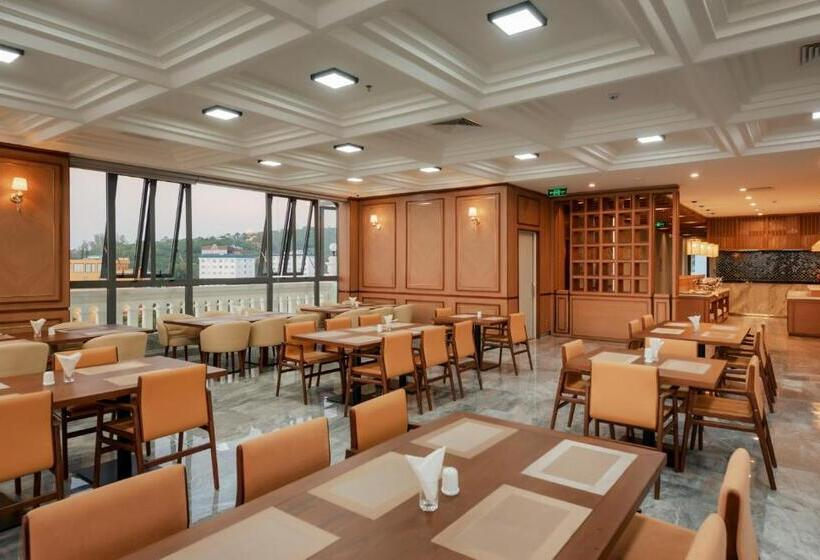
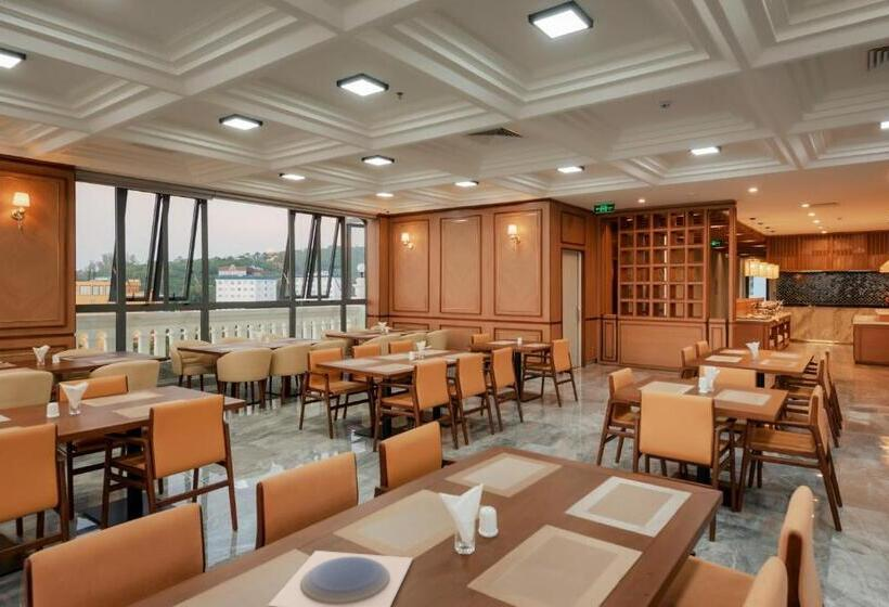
+ plate (346, 574)
